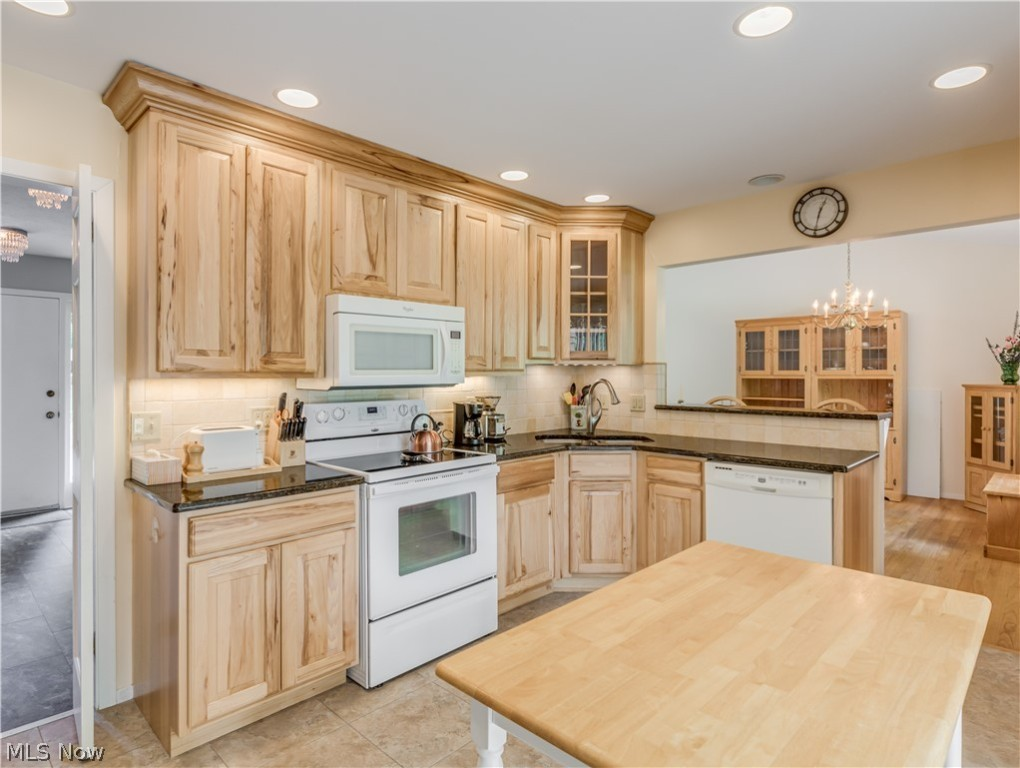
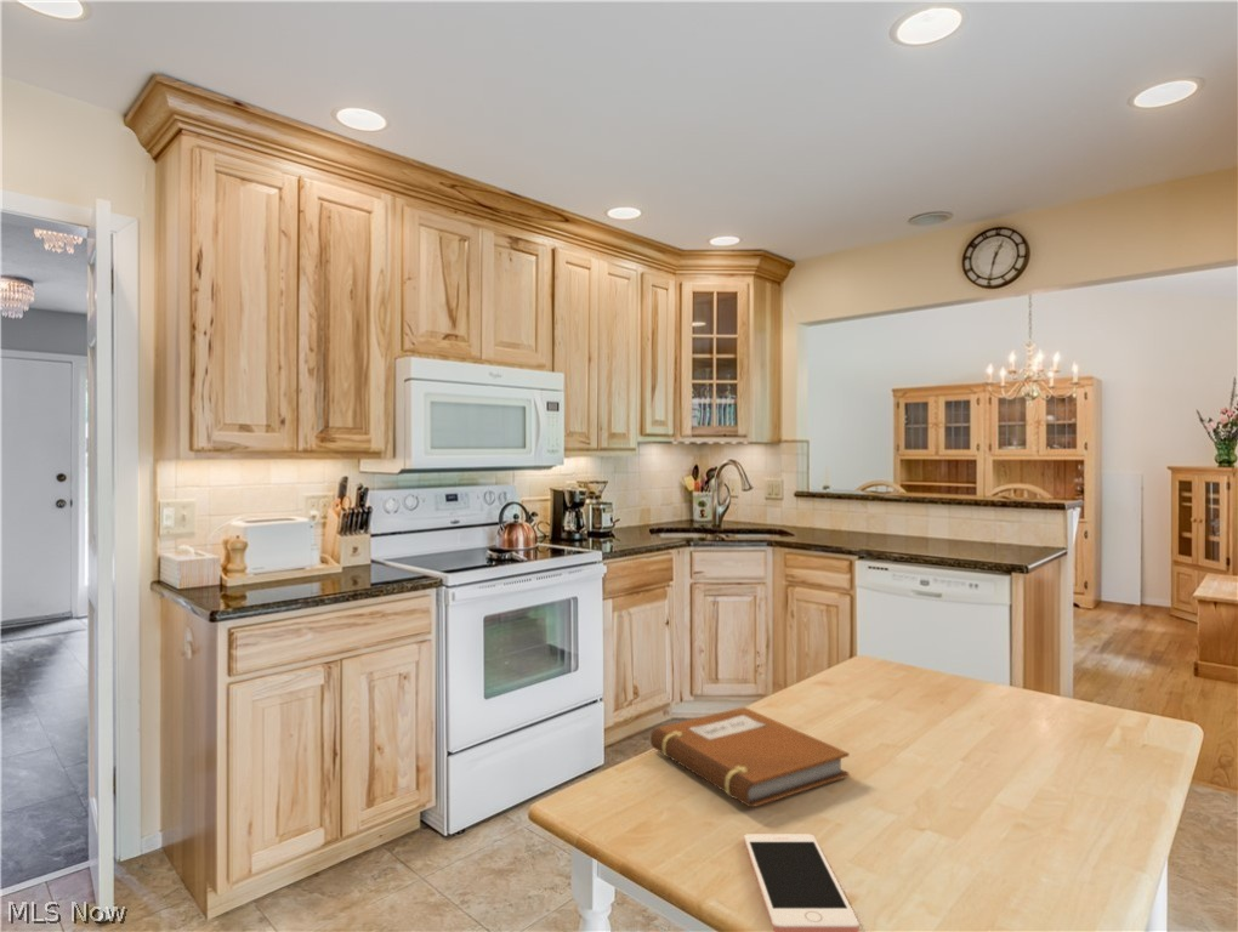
+ cell phone (795, 877)
+ notebook (742, 750)
